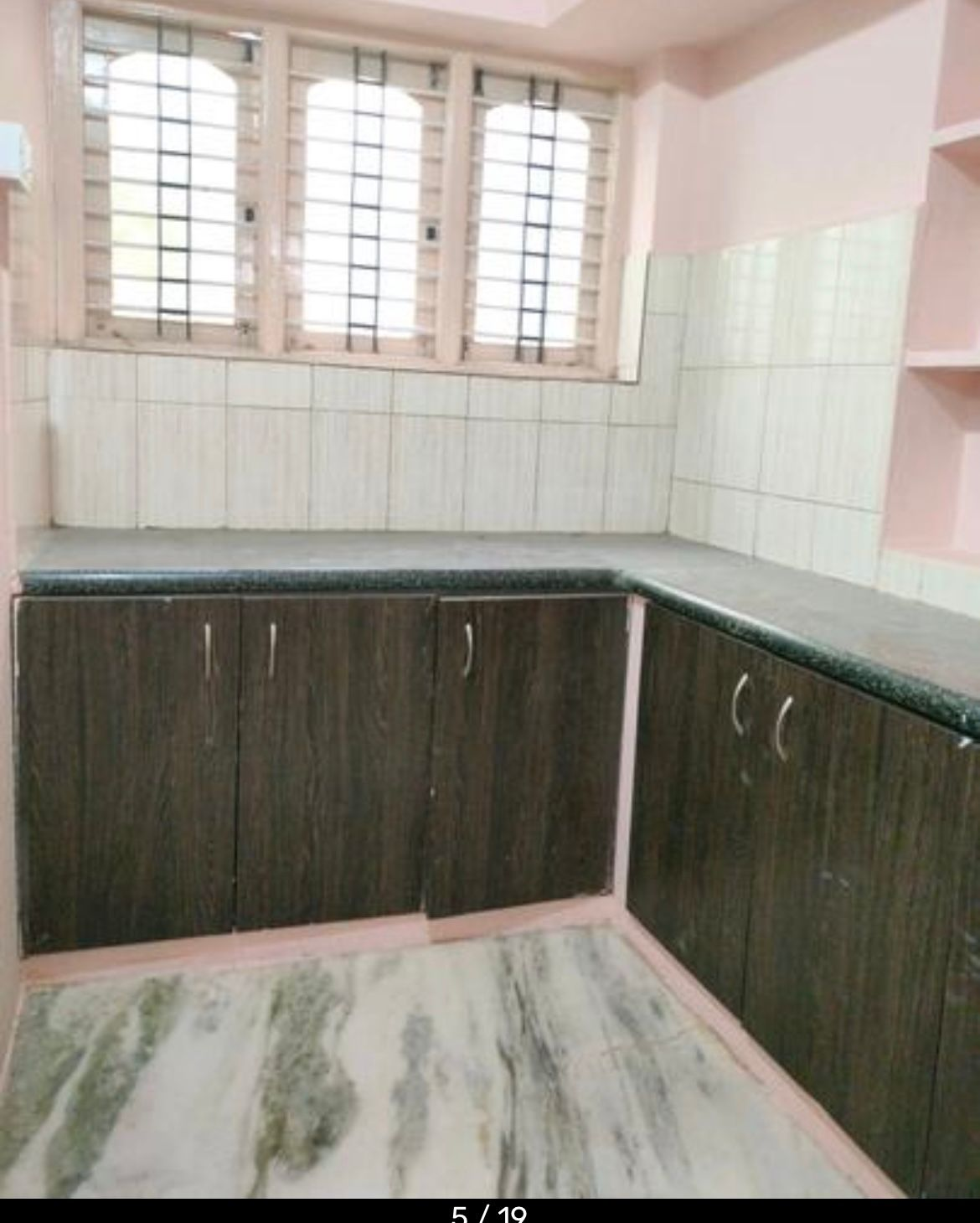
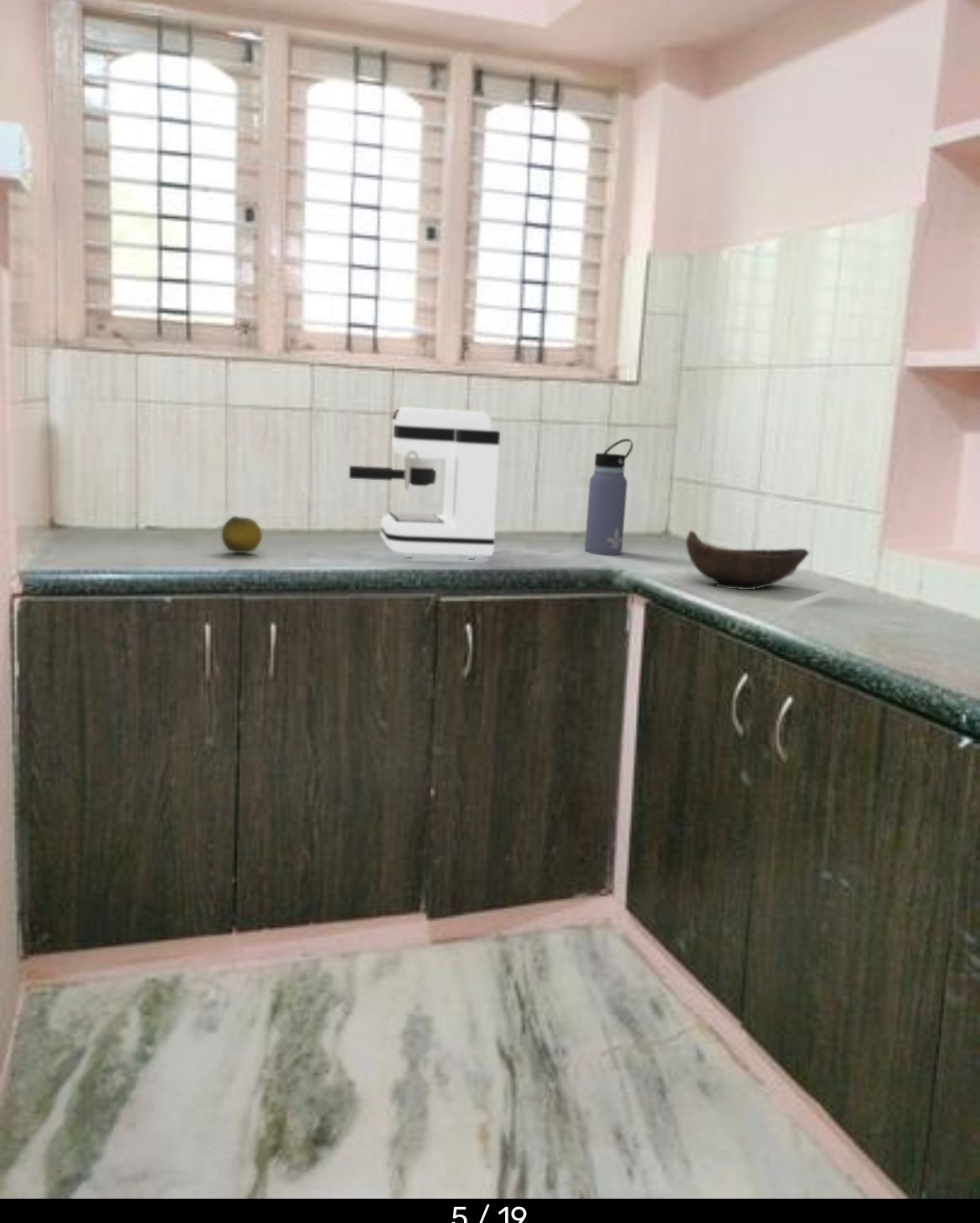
+ fruit (241, 534)
+ coffee maker (435, 480)
+ bowl (745, 562)
+ water bottle (608, 496)
